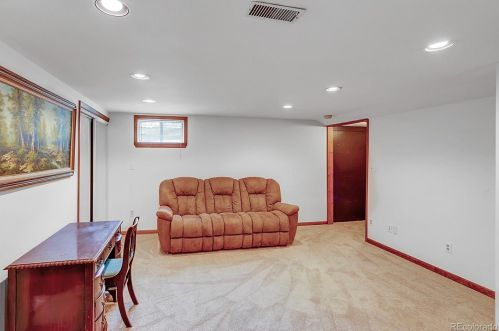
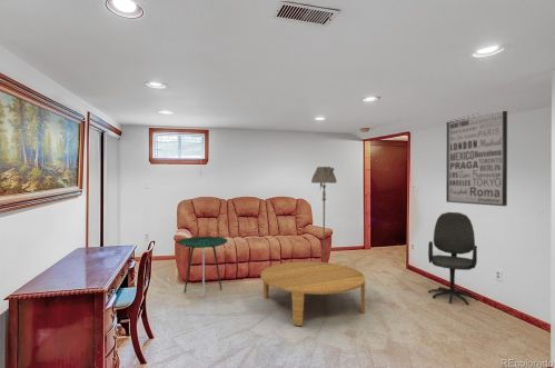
+ office chair (452, 253)
+ coffee table (311, 288)
+ floor lamp (324, 222)
+ wall art (474, 159)
+ side table (202, 266)
